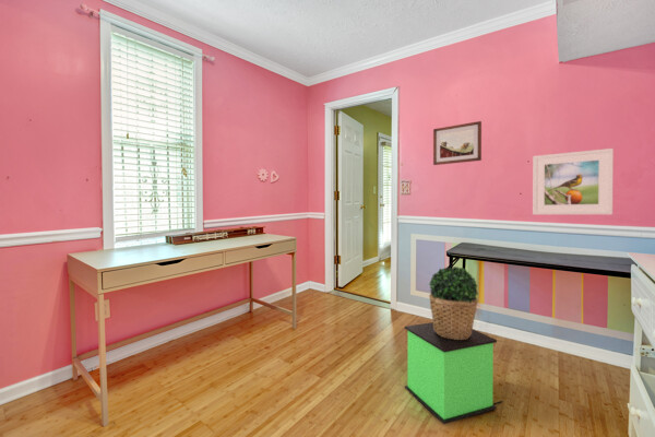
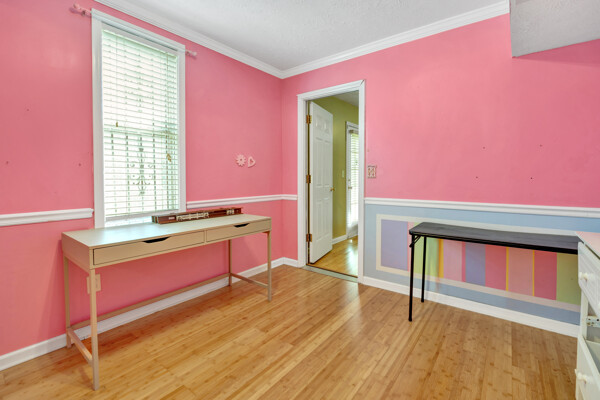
- potted plant (452, 299)
- stool (453, 364)
- wall art (456, 144)
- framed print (570, 184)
